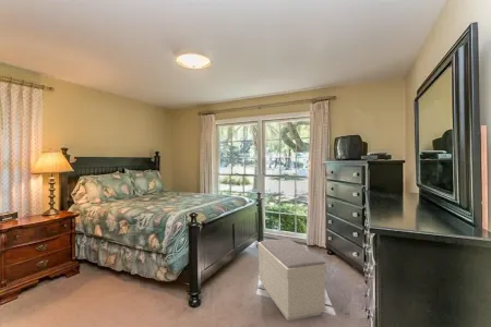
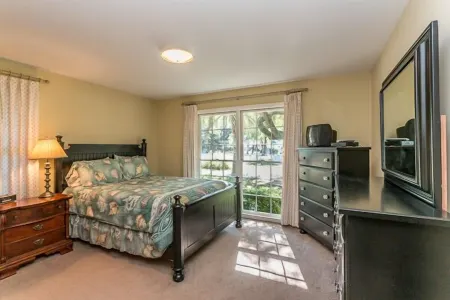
- bench (288, 272)
